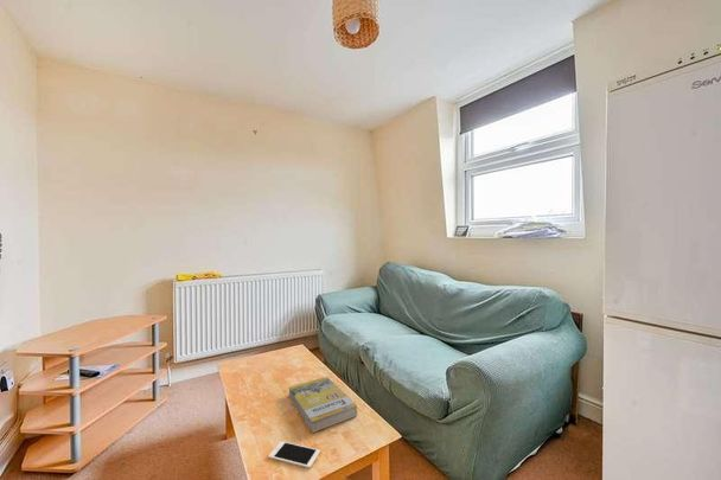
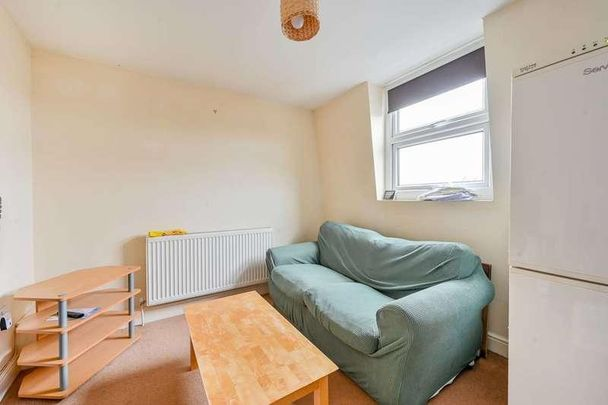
- cell phone (294, 453)
- book (320, 401)
